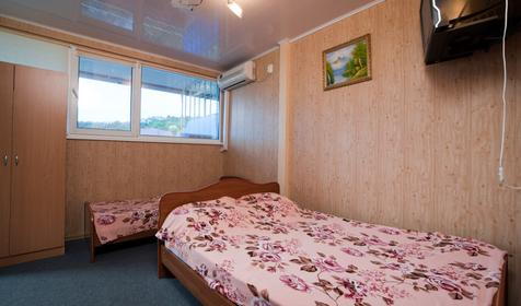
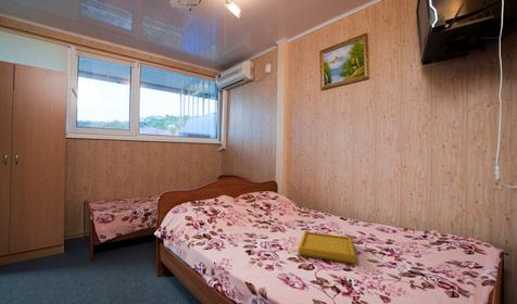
+ serving tray (326, 245)
